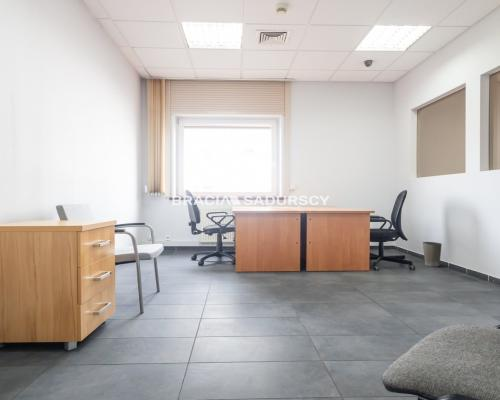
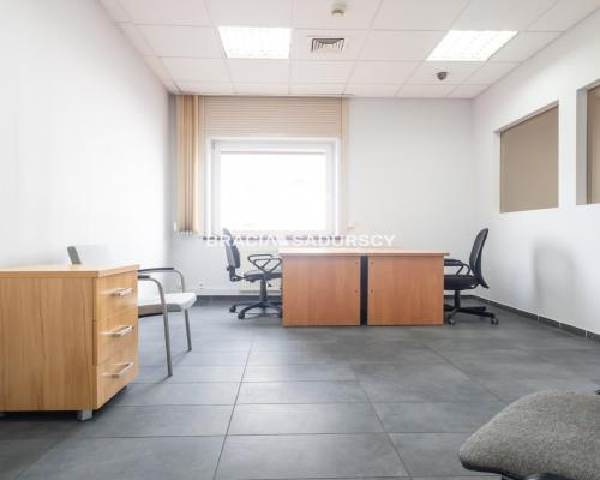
- waste basket (432, 254)
